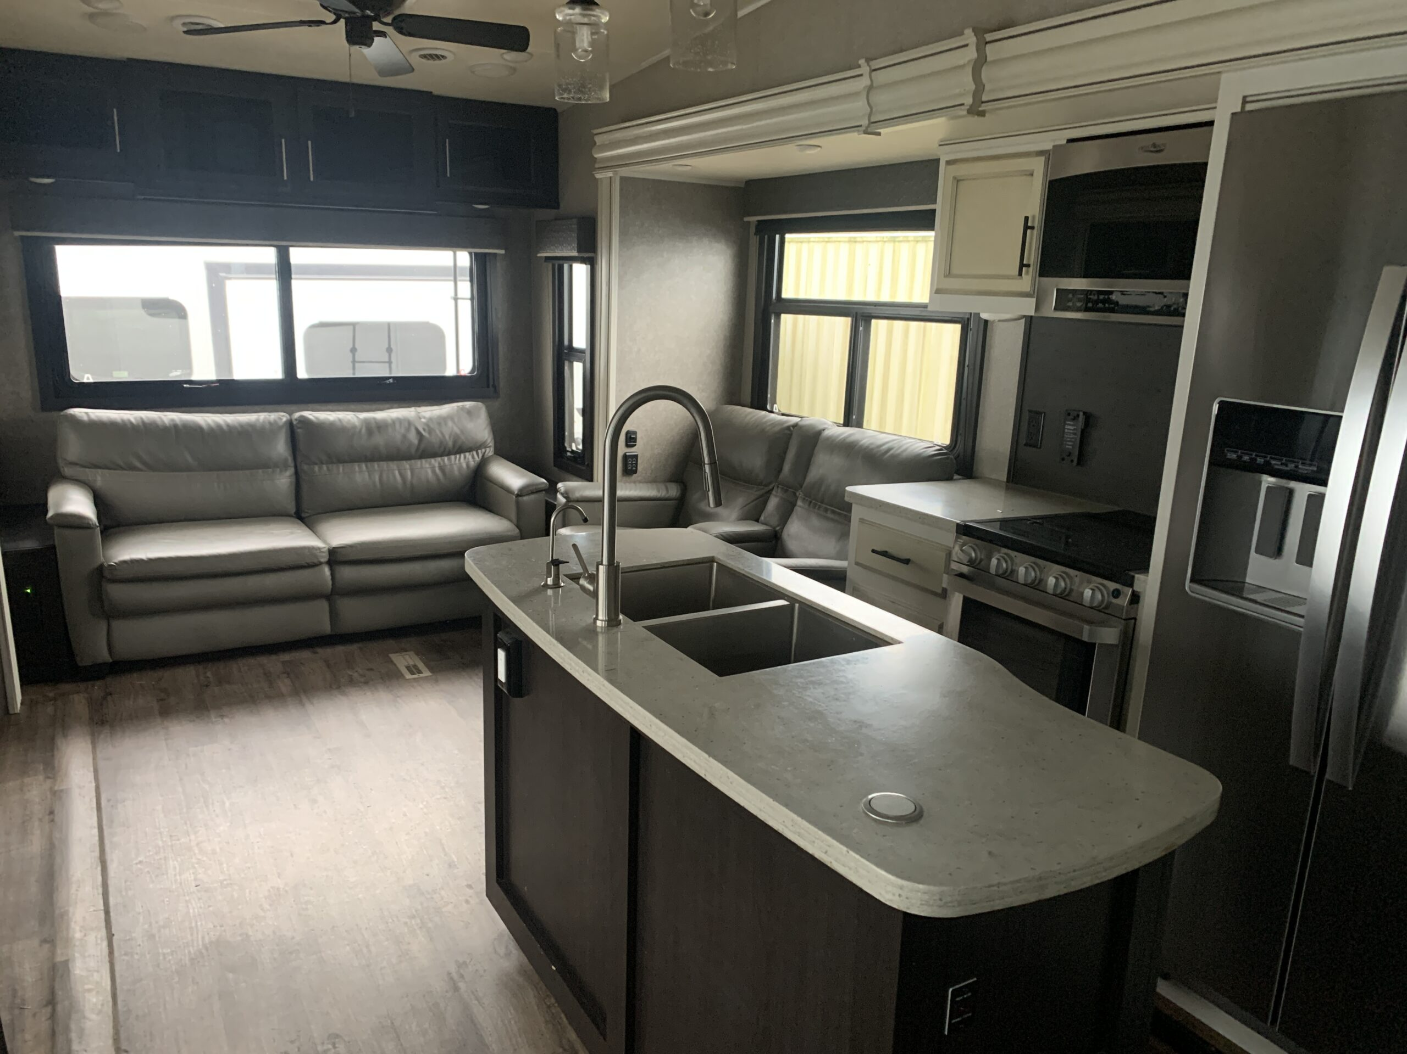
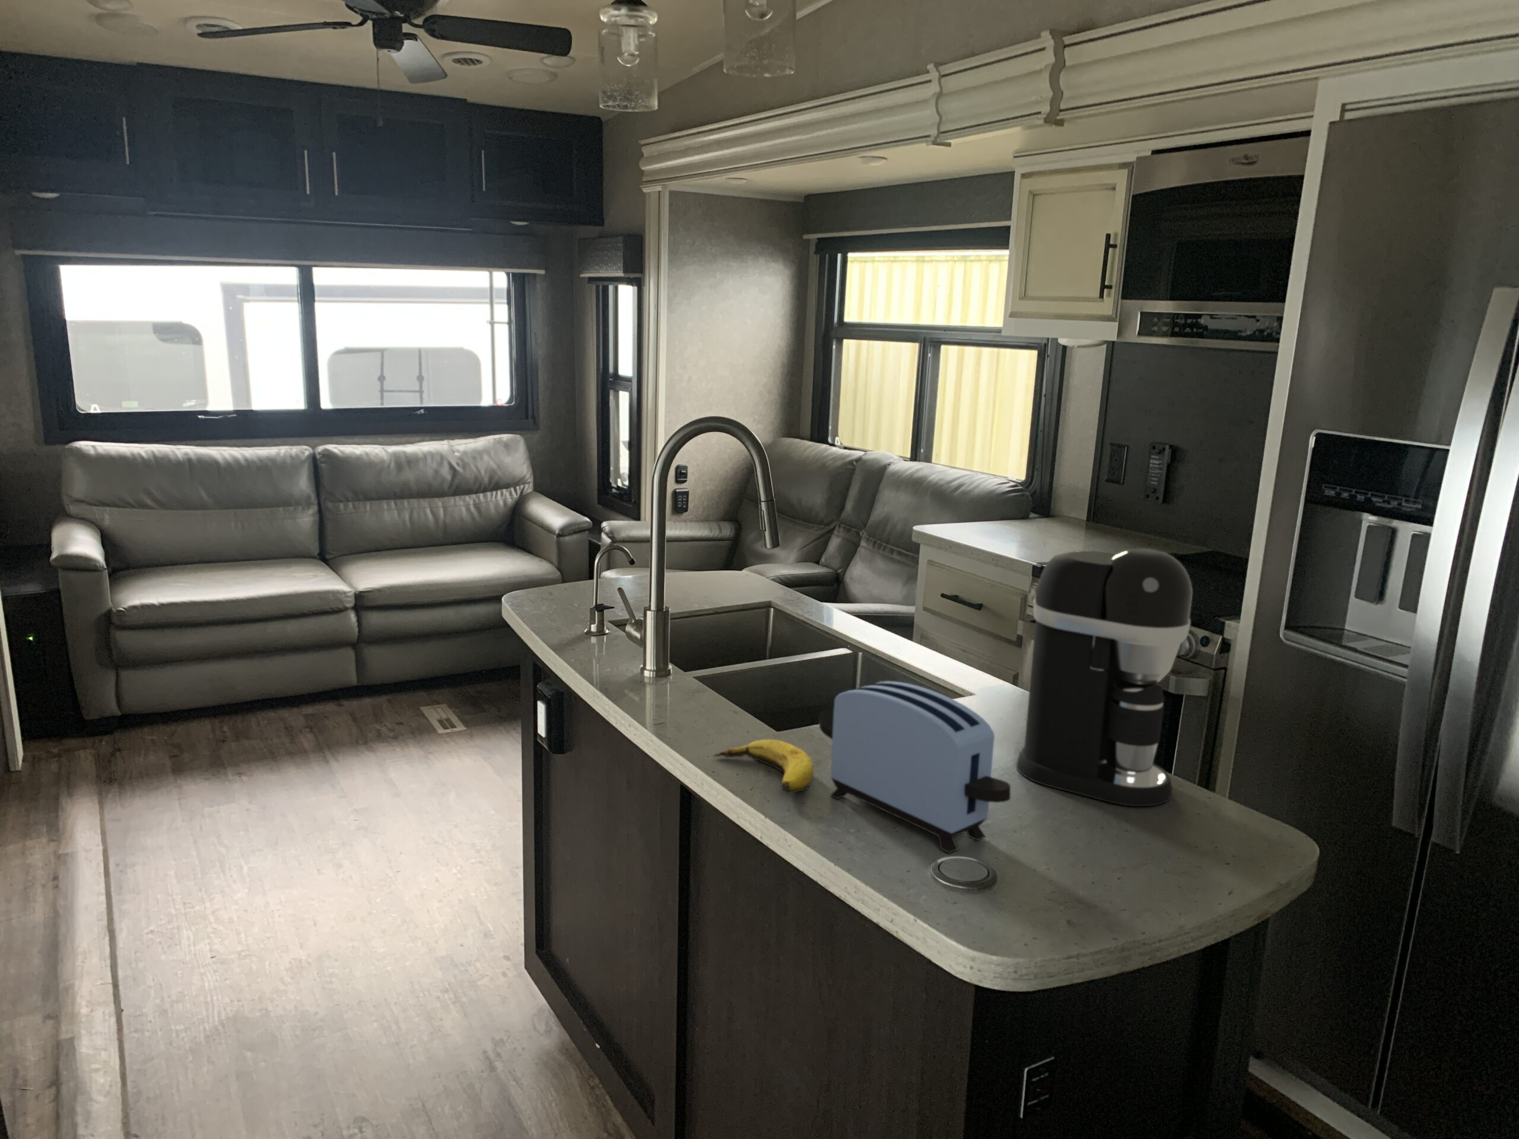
+ banana (771, 760)
+ coffee maker (1104, 665)
+ toaster (909, 756)
